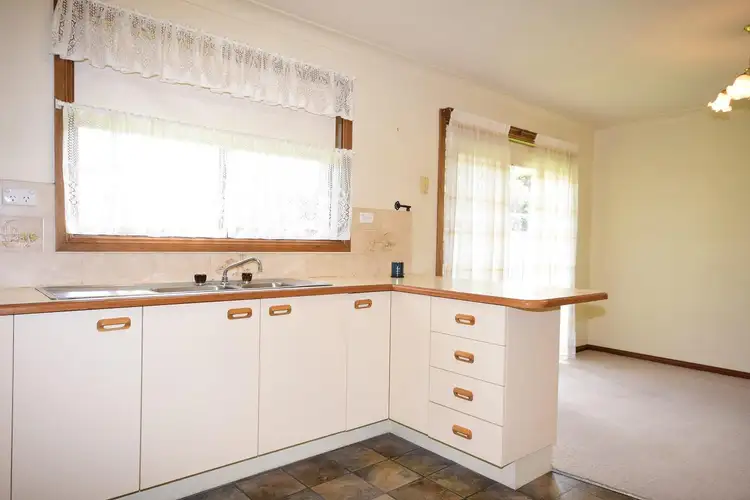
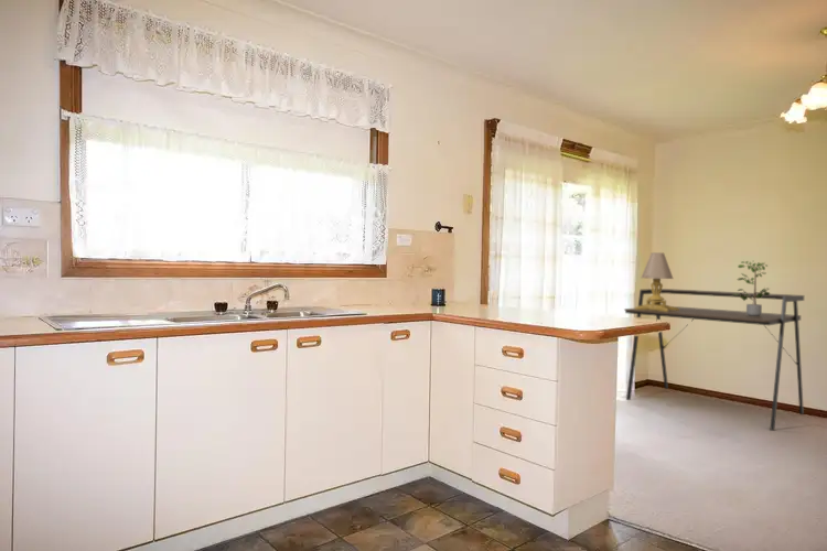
+ desk (710, 320)
+ potted plant (752, 283)
+ lamp (657, 281)
